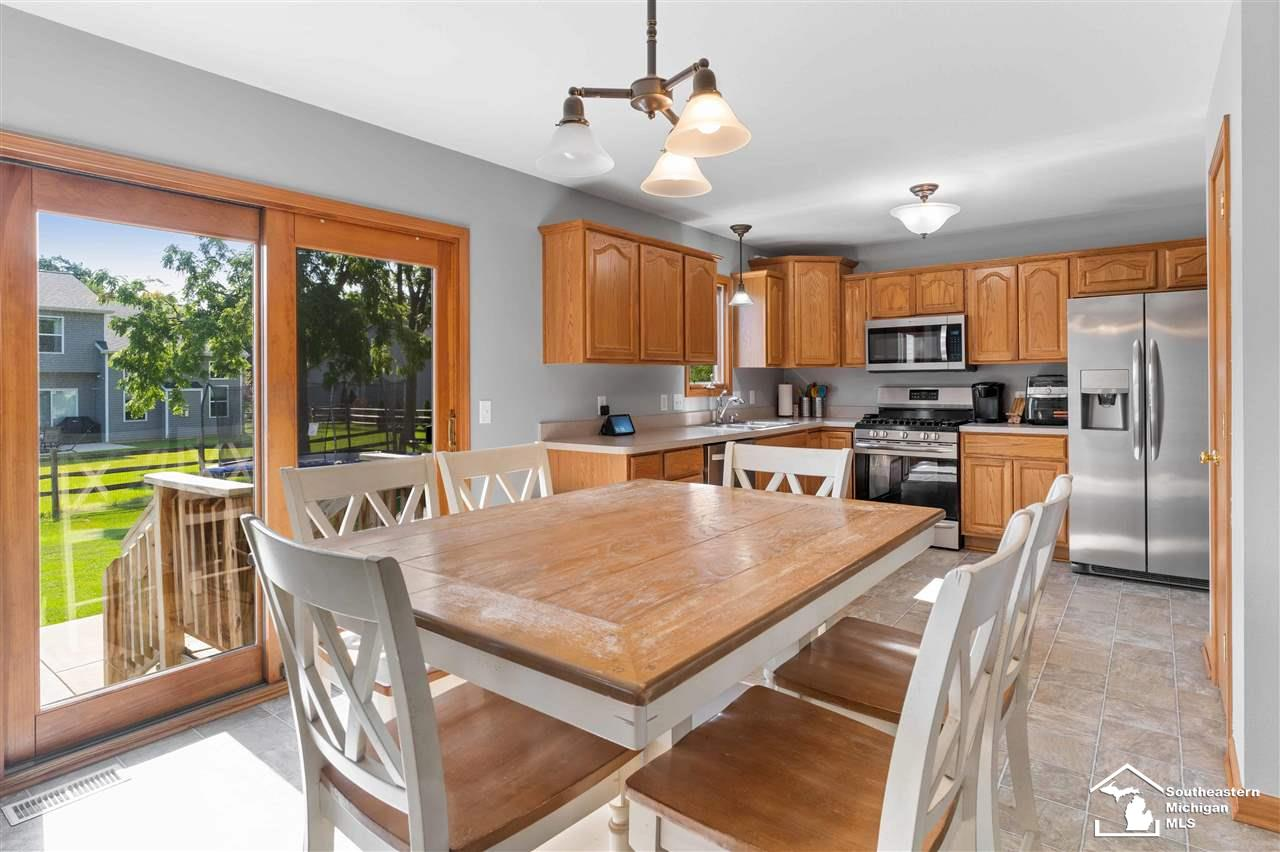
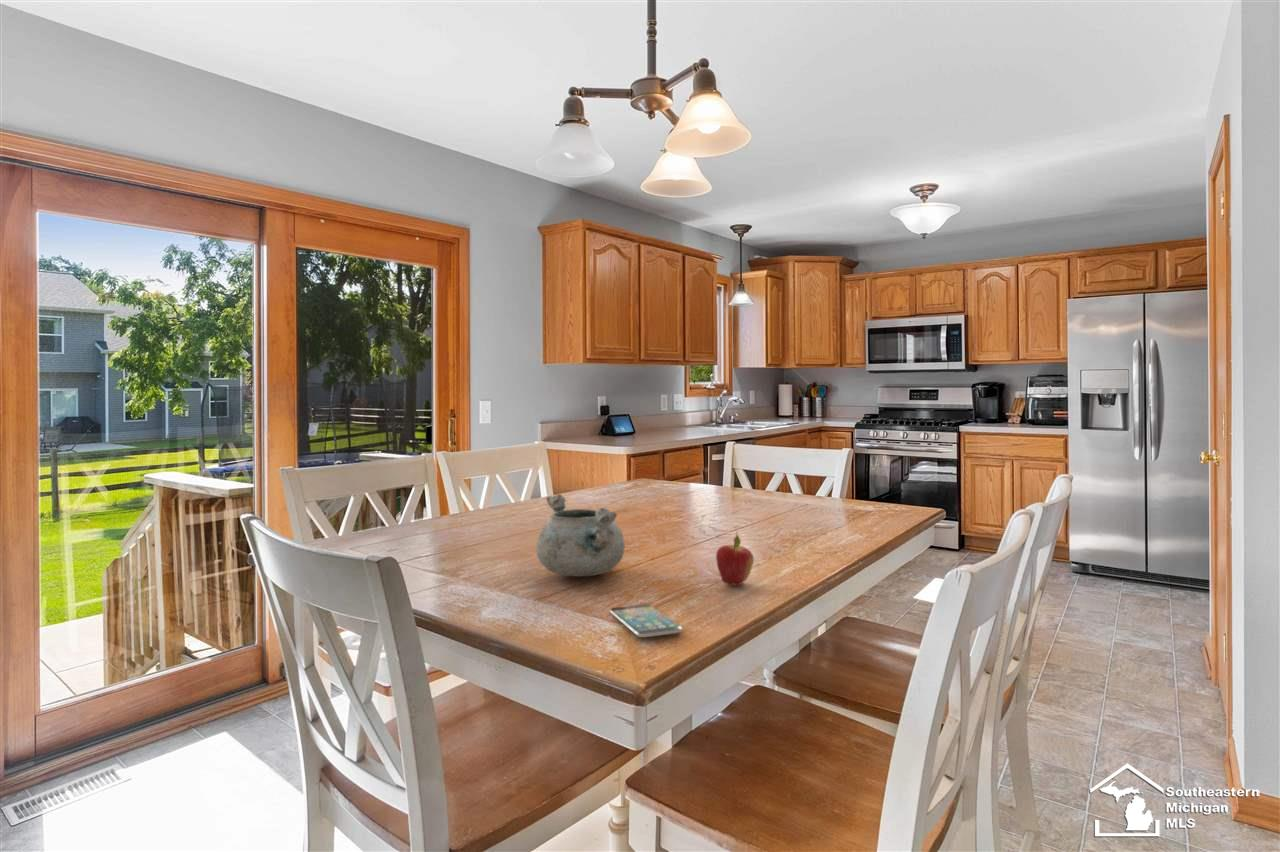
+ fruit (735, 556)
+ smartphone (644, 619)
+ decorative bowl (582, 536)
